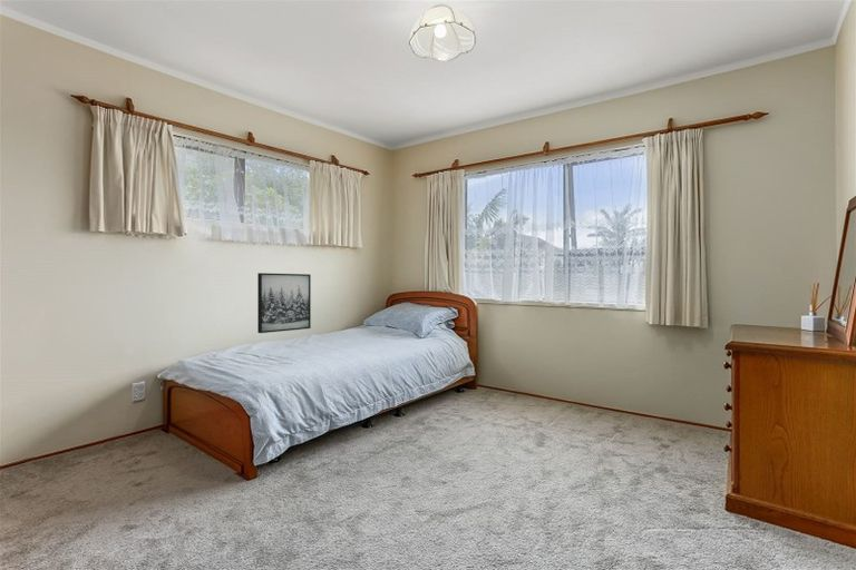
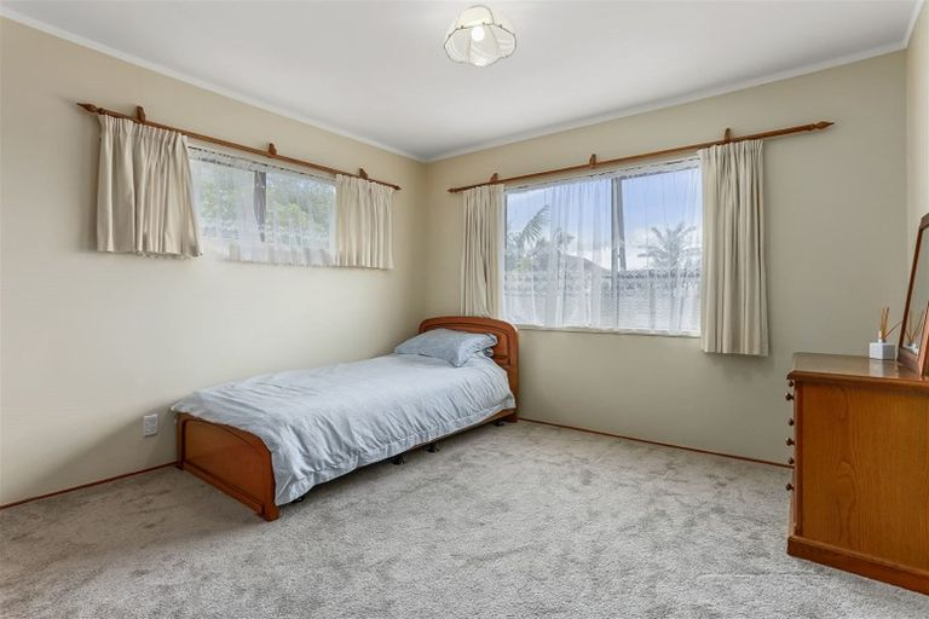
- wall art (285, 302)
